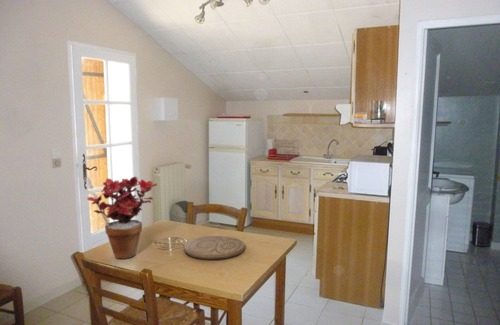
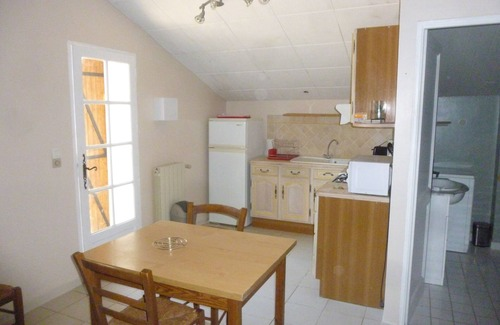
- potted plant (122, 215)
- cutting board (214, 246)
